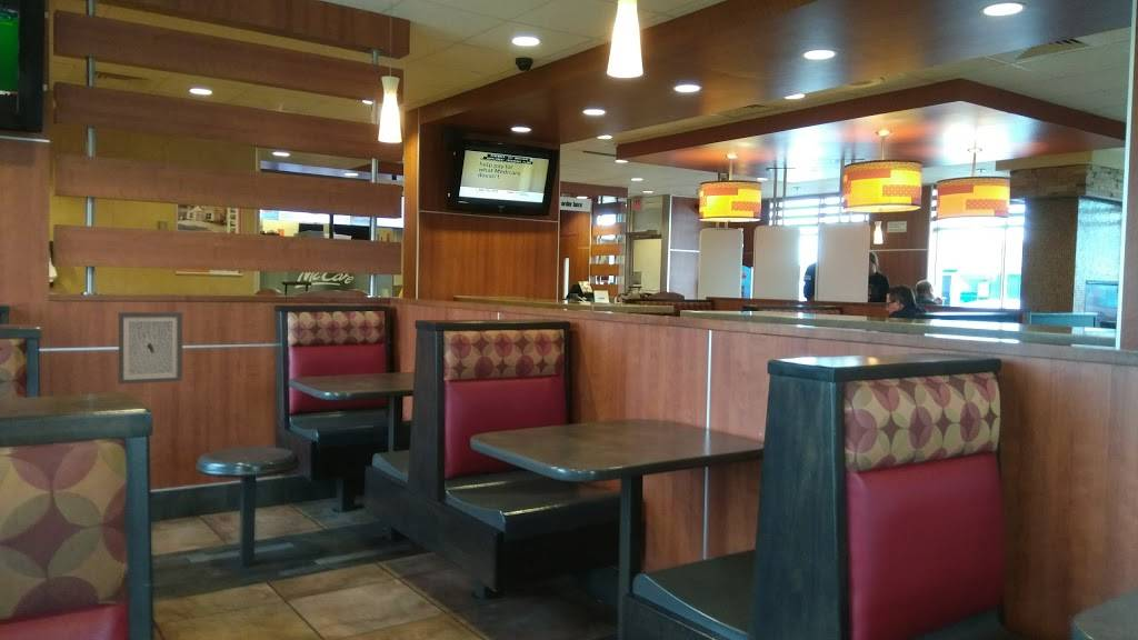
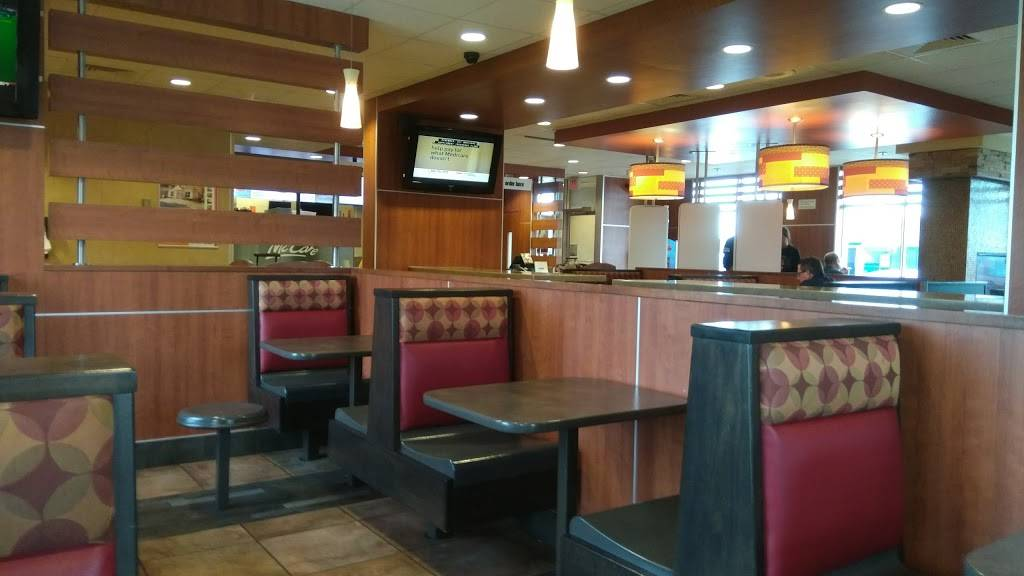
- wall art (150, 347)
